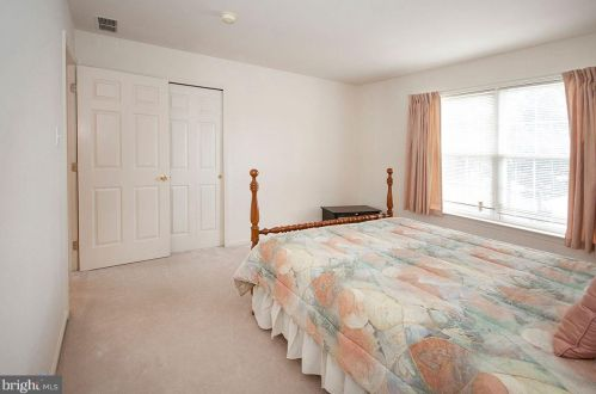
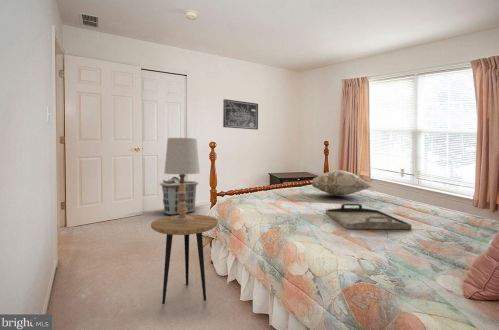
+ wall art (241, 115)
+ serving tray (363, 214)
+ clothes hamper (178, 193)
+ side table (185, 259)
+ decorative pillow (338, 182)
+ table lamp (182, 179)
